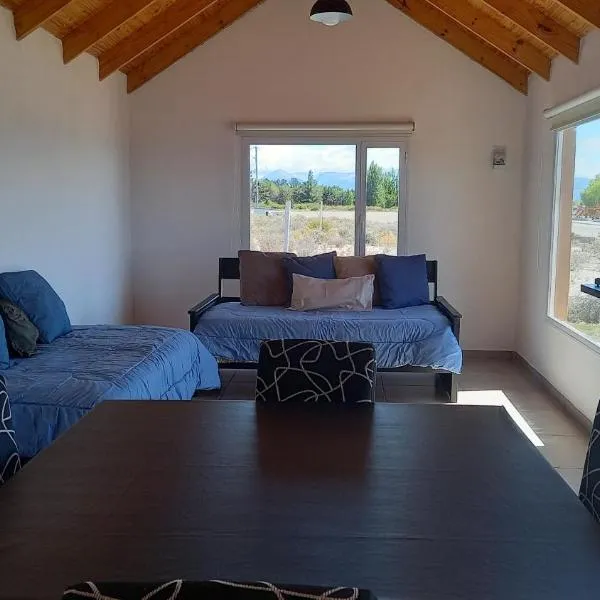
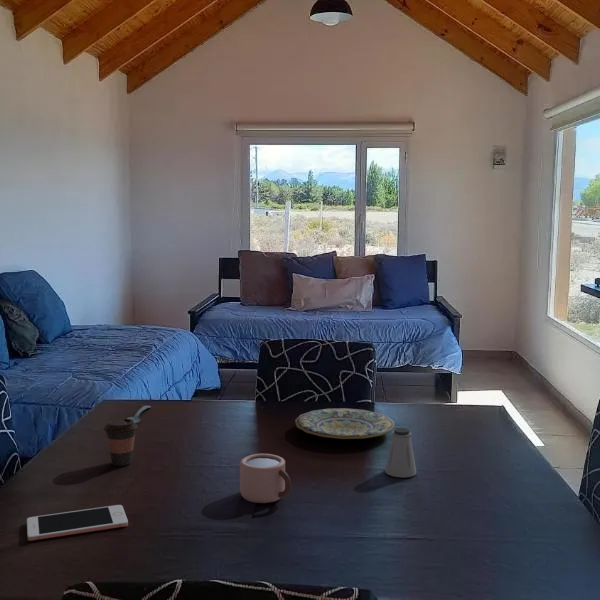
+ cell phone (77, 522)
+ spoon (139, 413)
+ coffee cup (121, 442)
+ plate (344, 427)
+ saltshaker (401, 450)
+ mug (267, 480)
